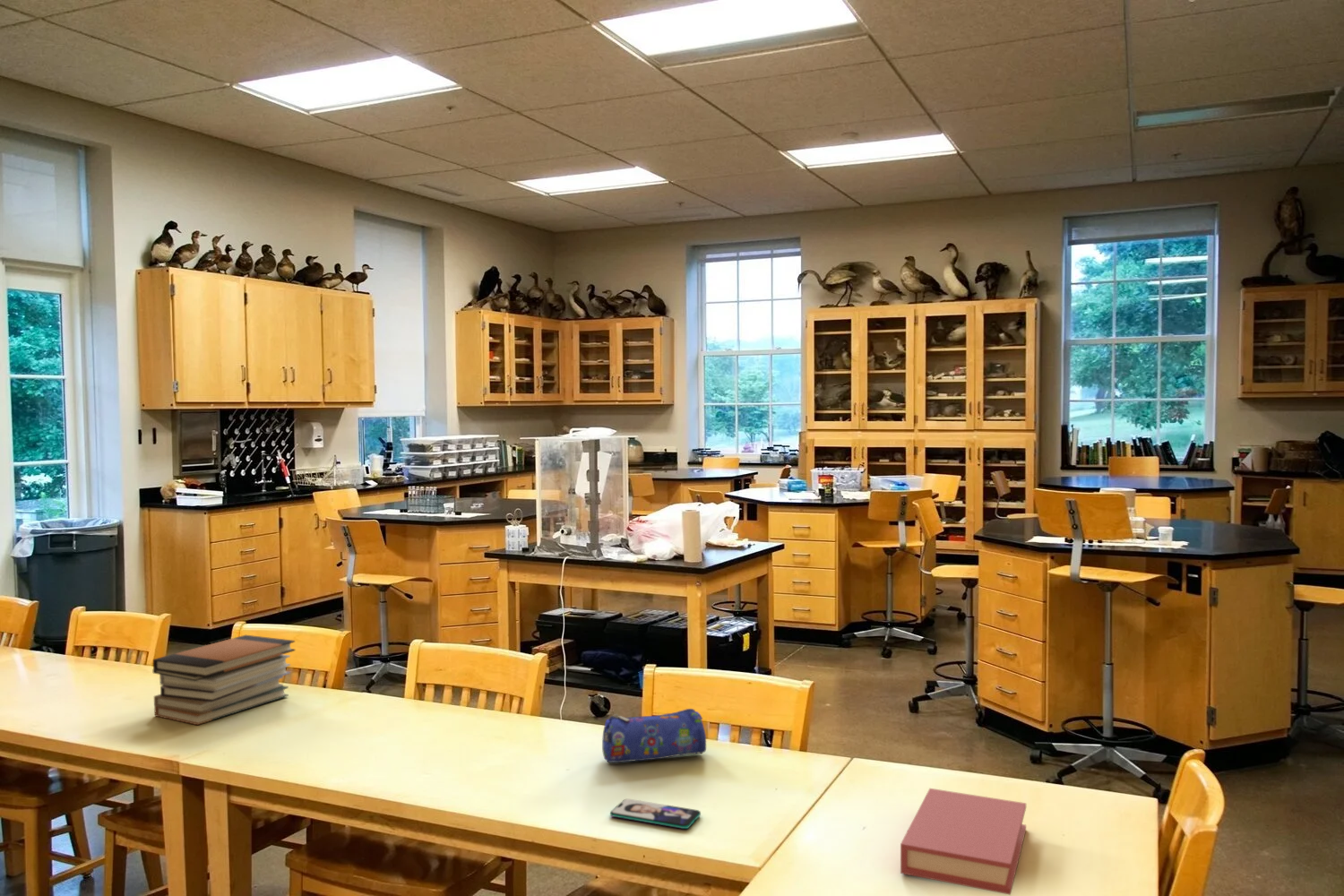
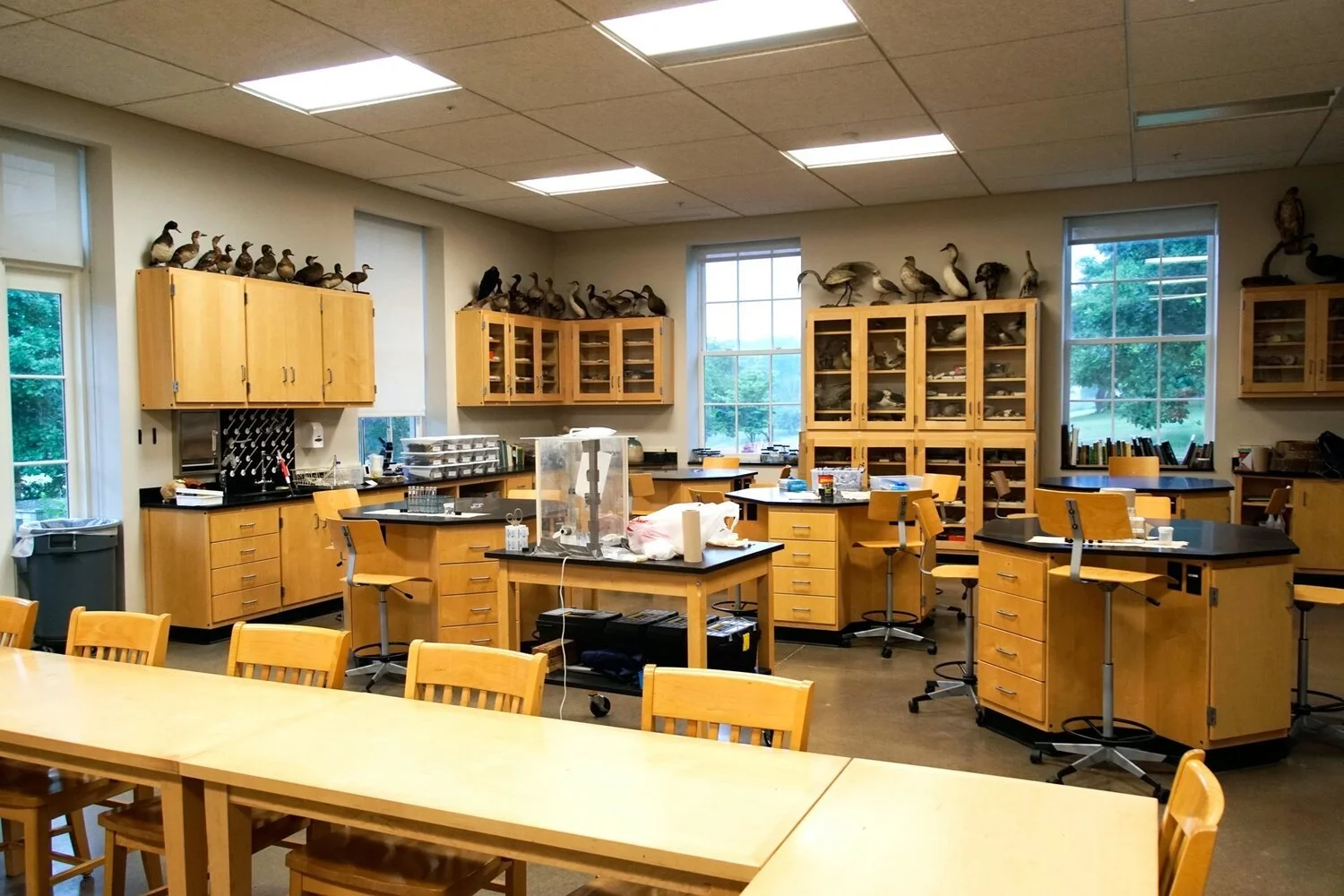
- book stack (226, 676)
- pencil case (653, 734)
- book (966, 836)
- smartphone (655, 813)
